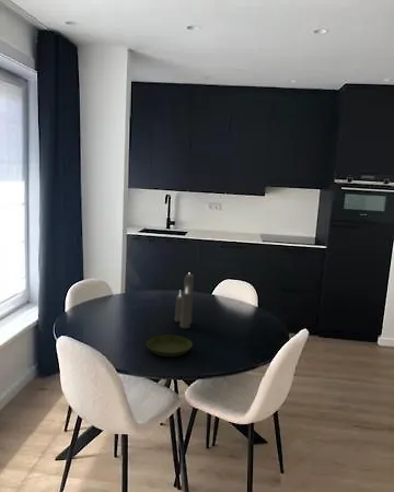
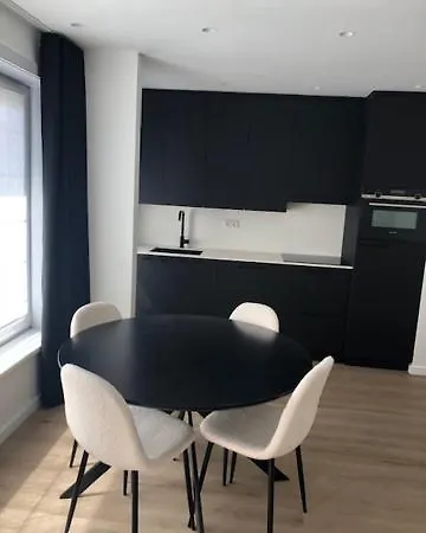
- saucer (169, 345)
- candle (185, 294)
